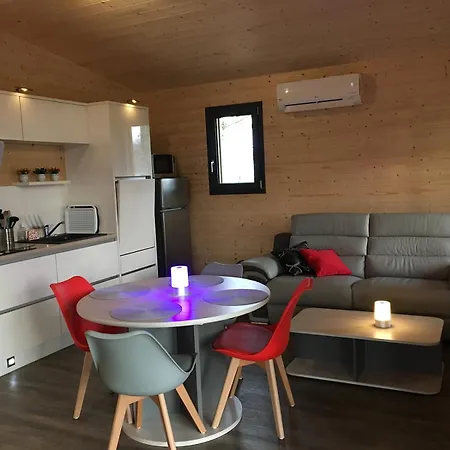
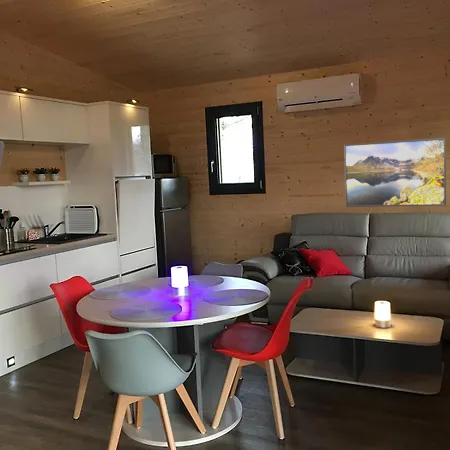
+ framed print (393, 174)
